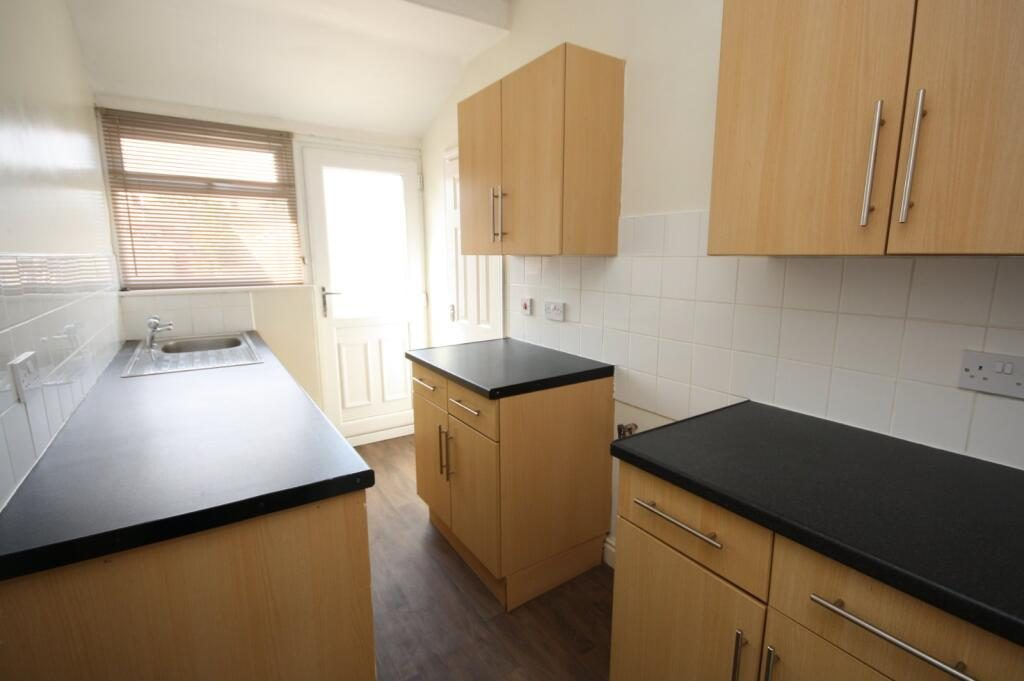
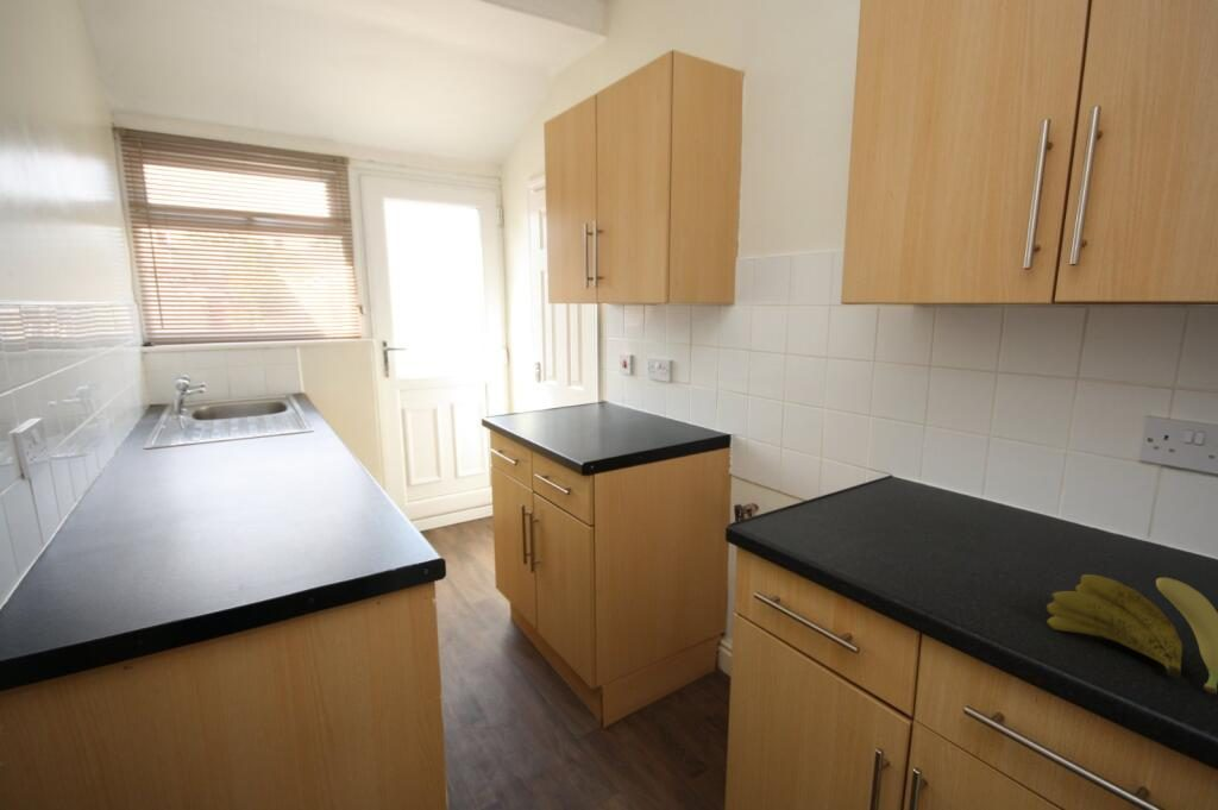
+ banana (1124, 608)
